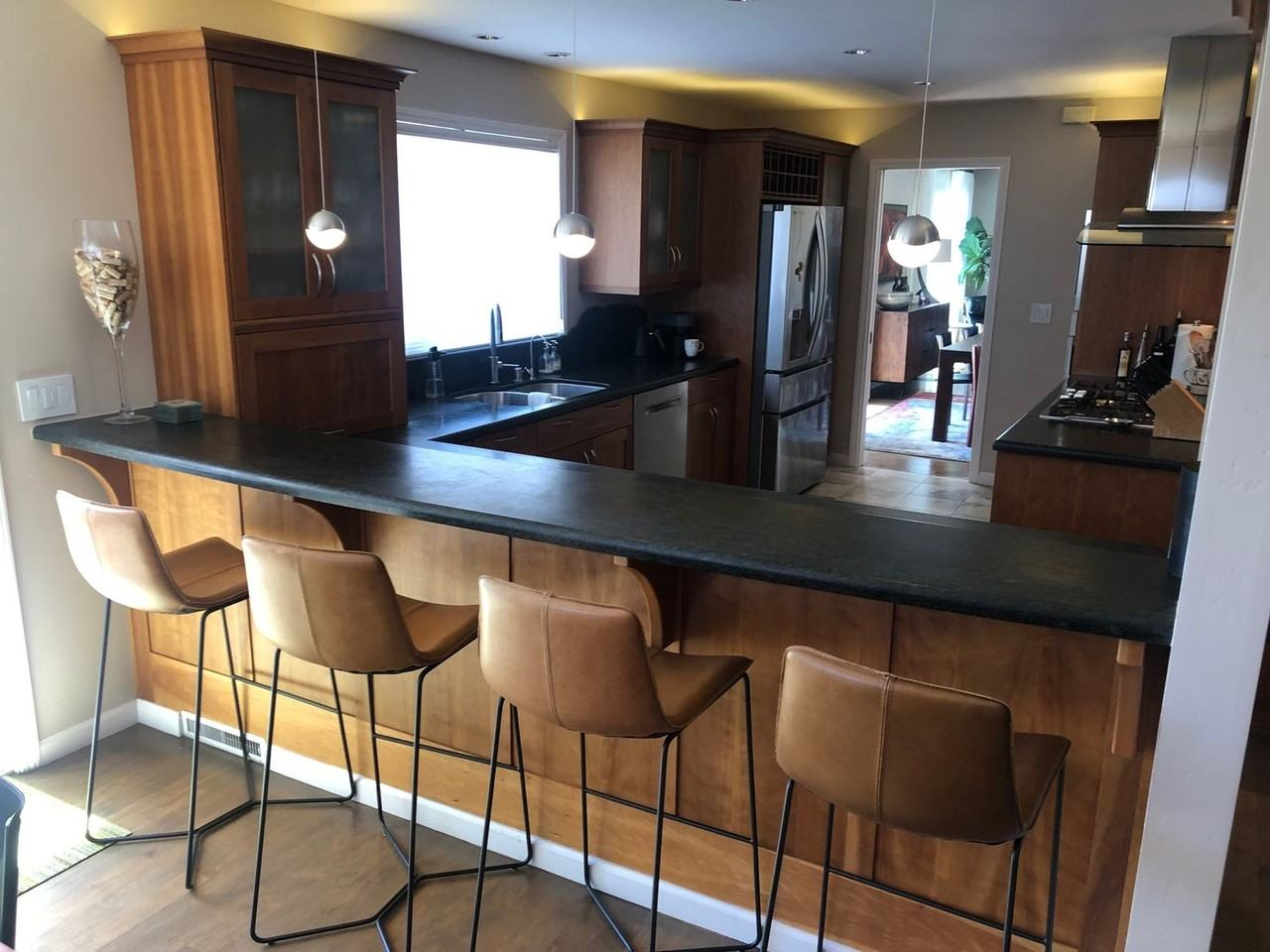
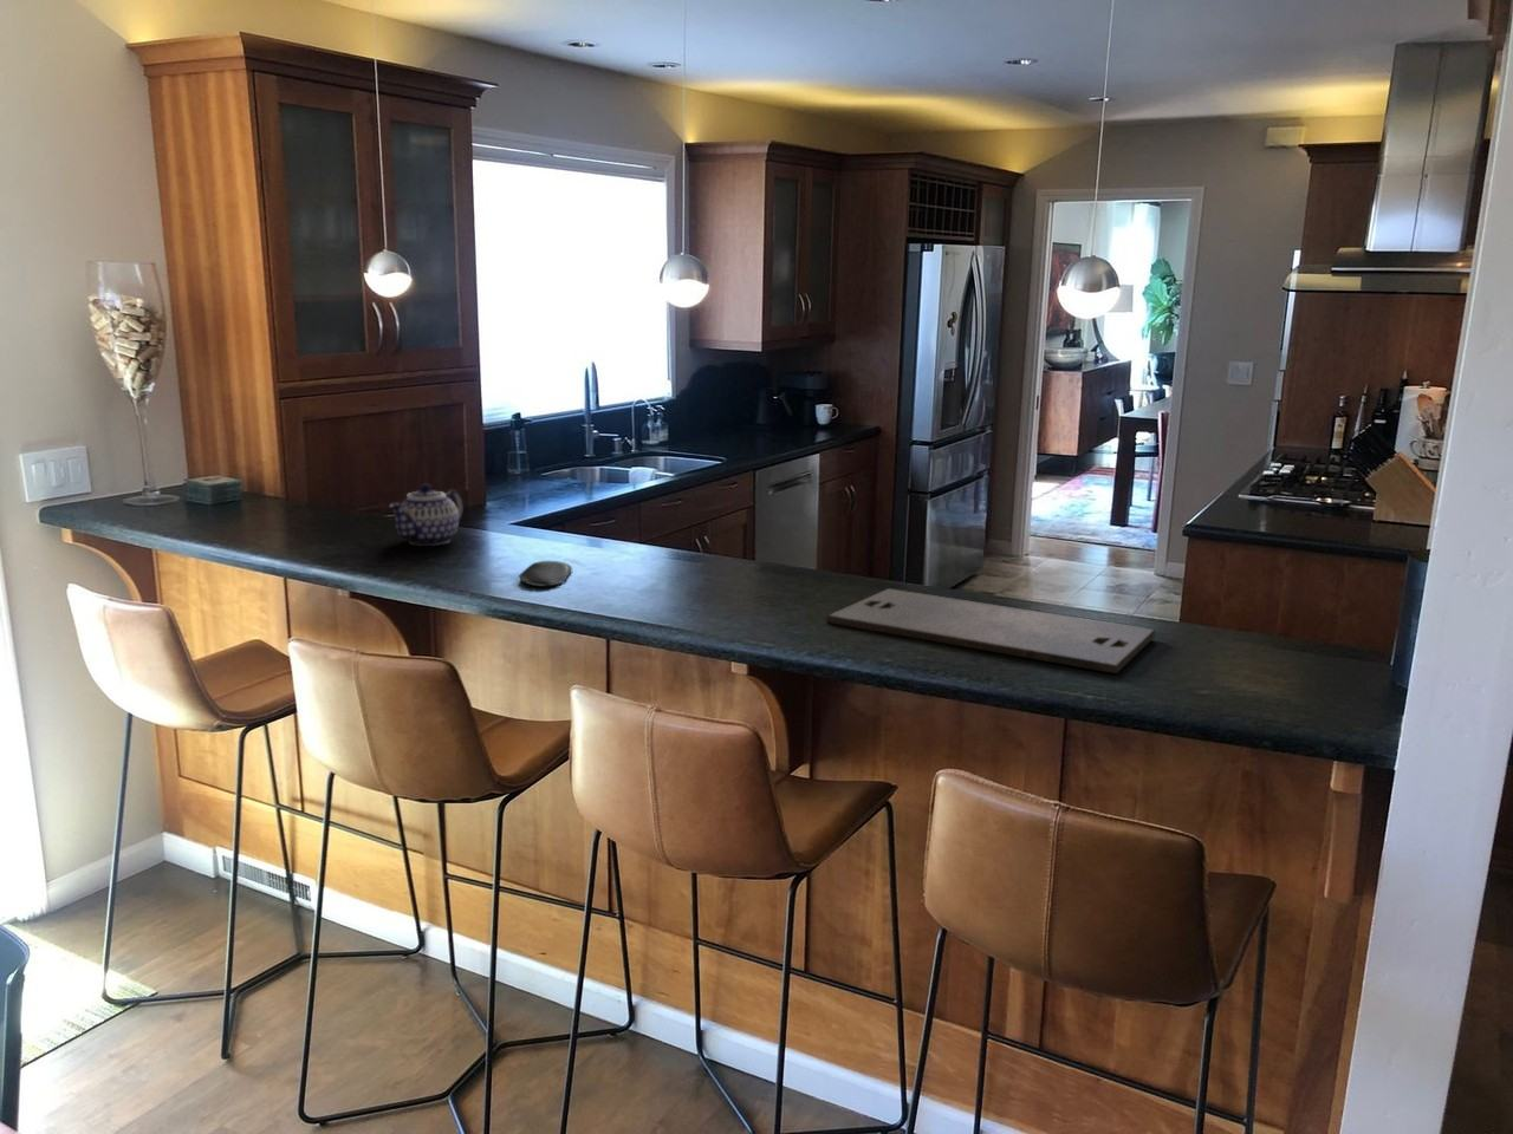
+ teapot (426, 512)
+ cutting board (988, 625)
+ oval tray (546, 572)
